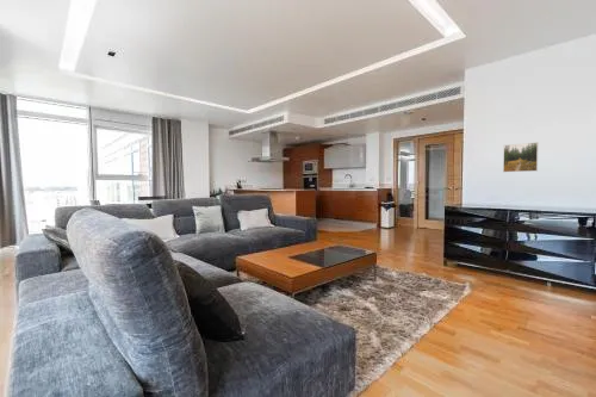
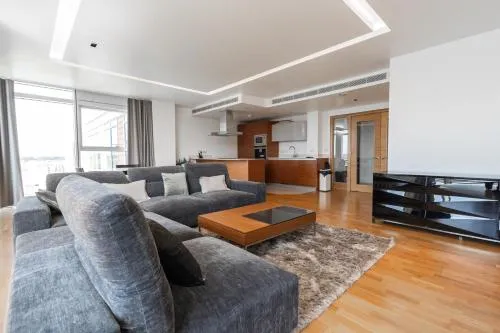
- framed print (520, 157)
